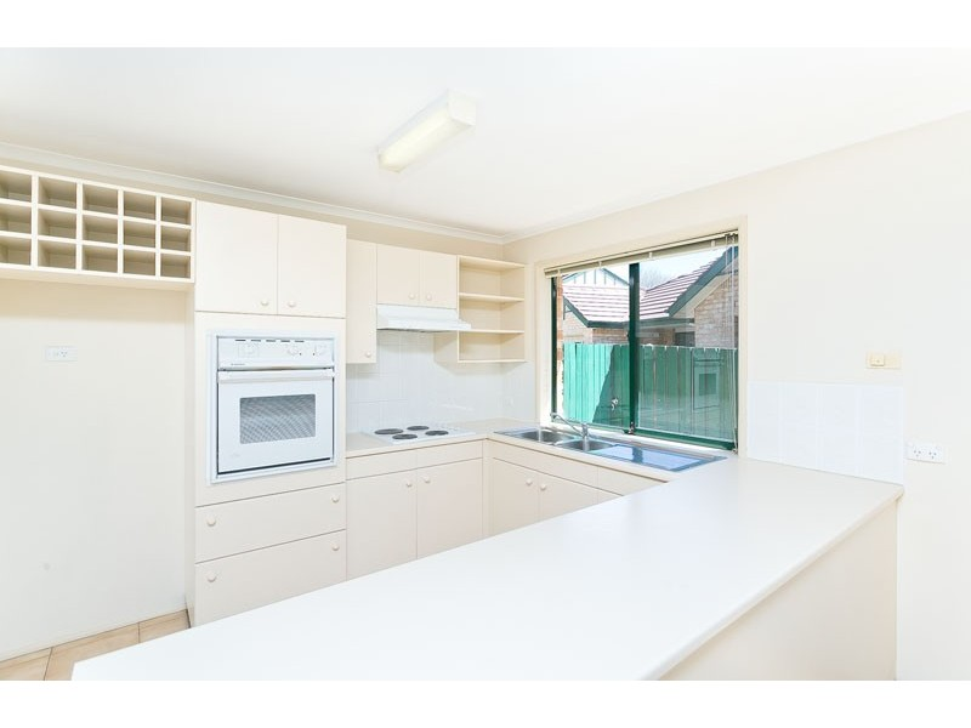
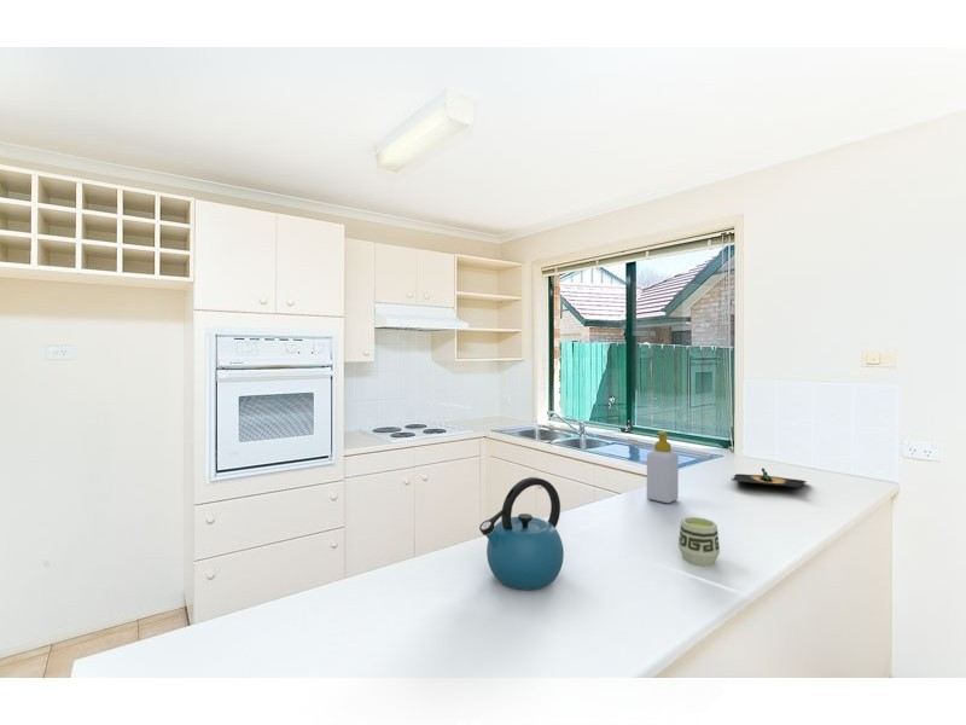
+ kettle (520, 529)
+ cup (698, 540)
+ soap bottle (662, 465)
+ tequila (767, 477)
